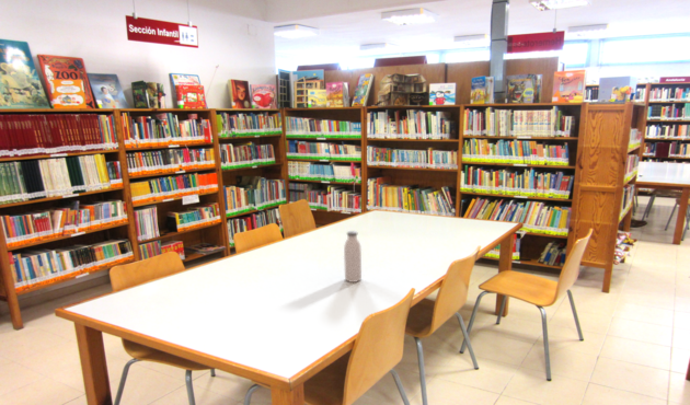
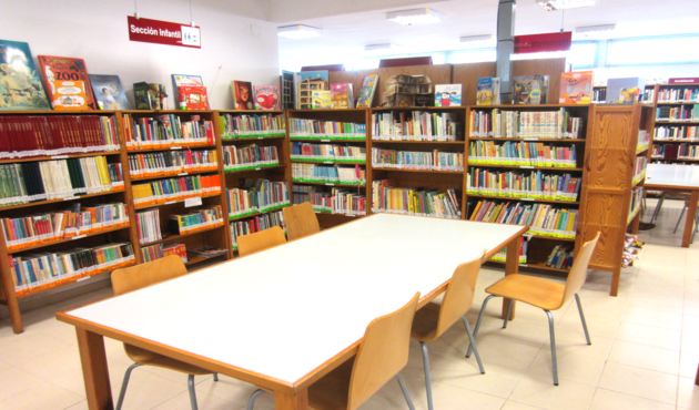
- water bottle (353, 255)
